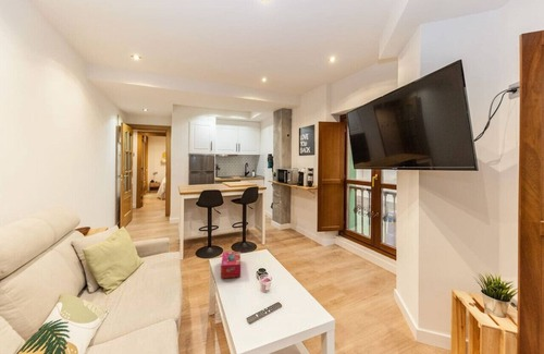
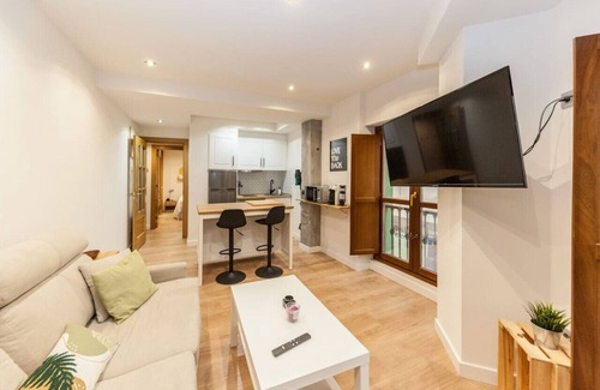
- tissue box (231, 264)
